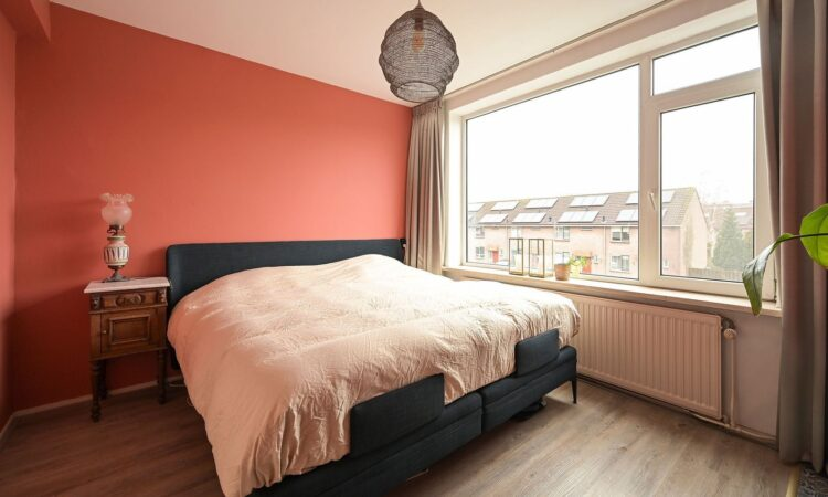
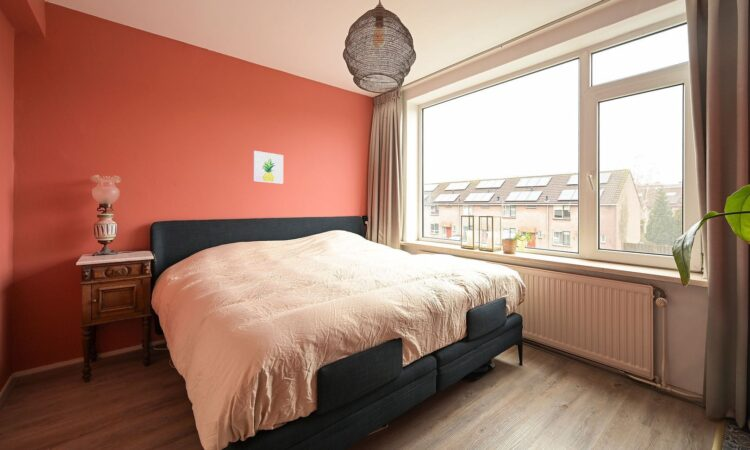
+ wall art (268, 167)
